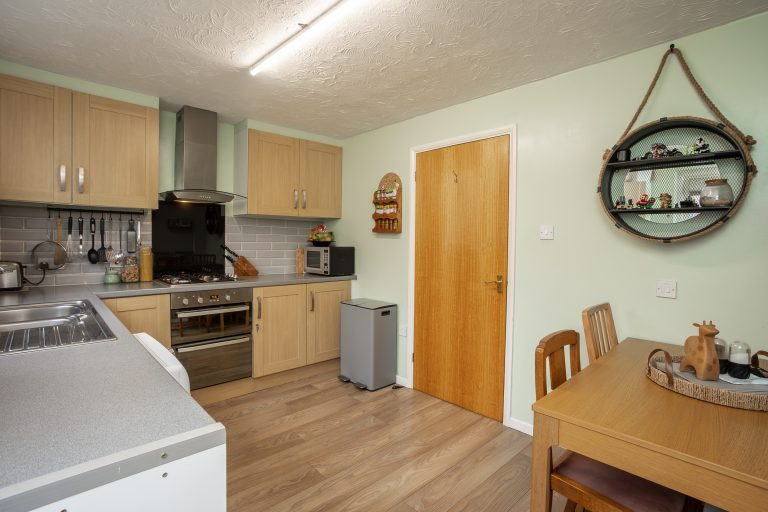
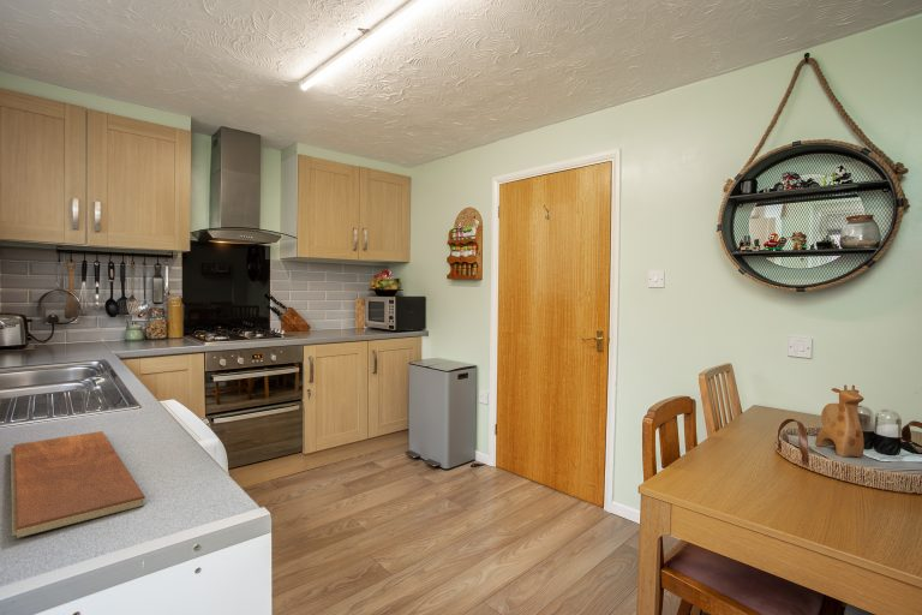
+ chopping board (68, 471)
